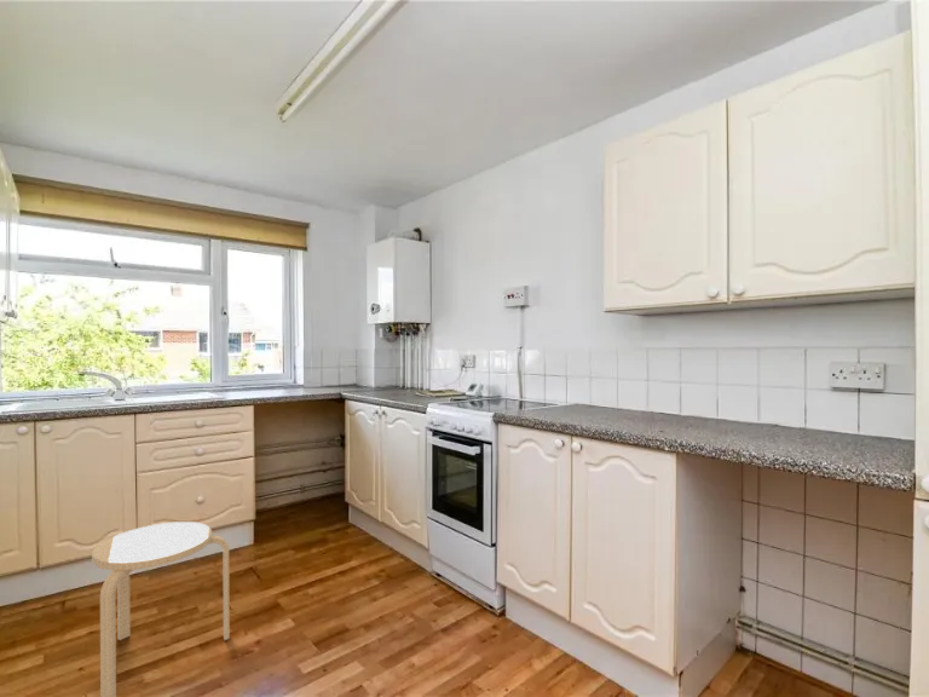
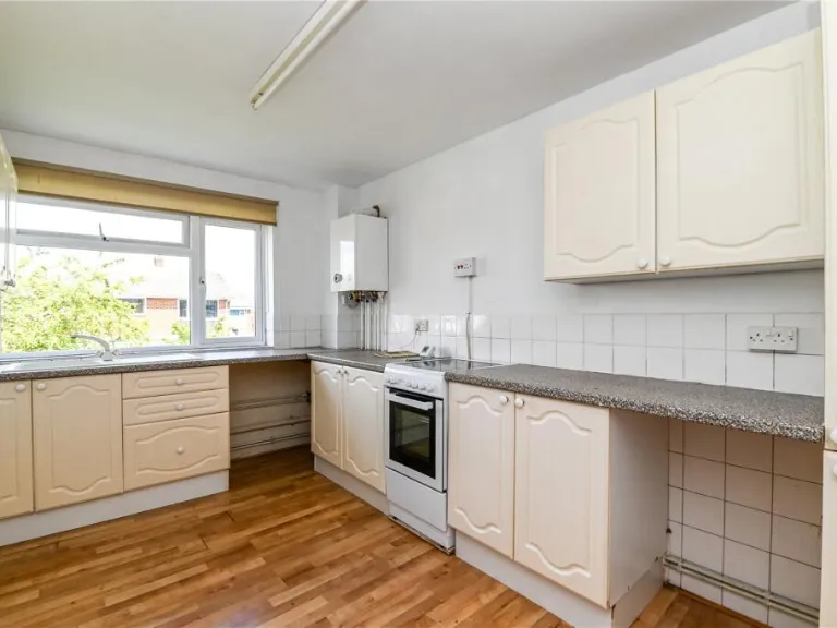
- stool (128, 603)
